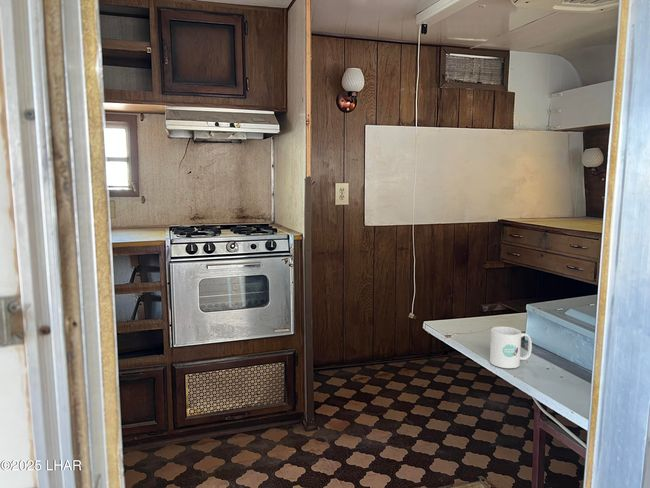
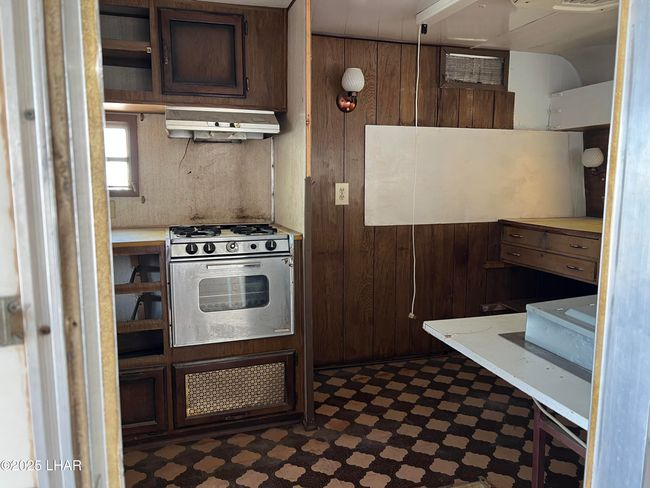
- mug (511, 346)
